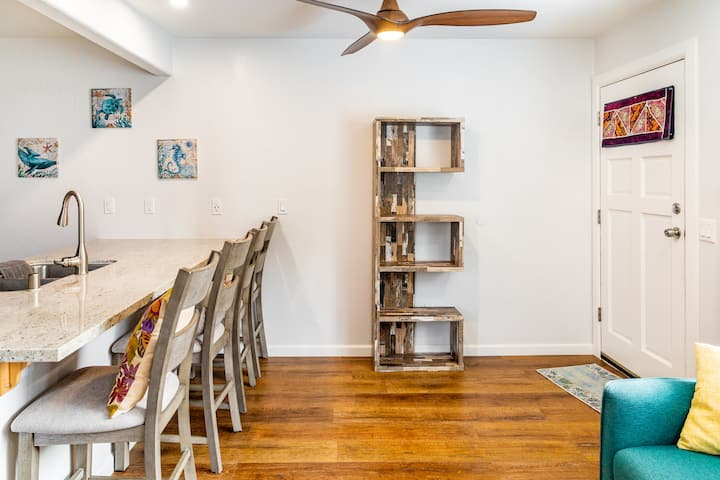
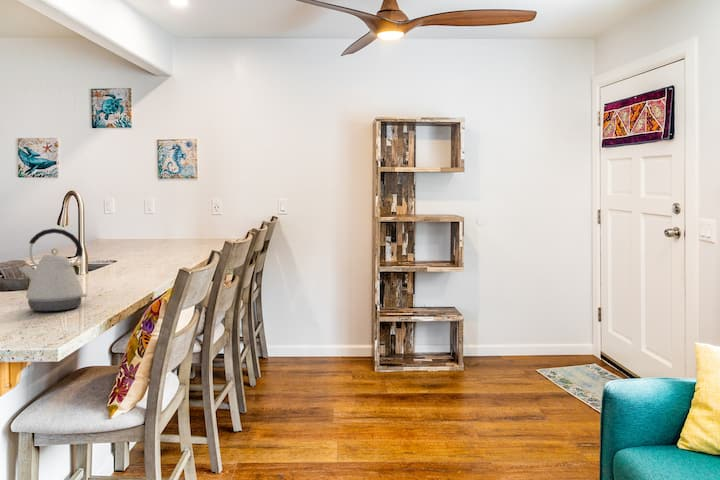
+ kettle (52, 268)
